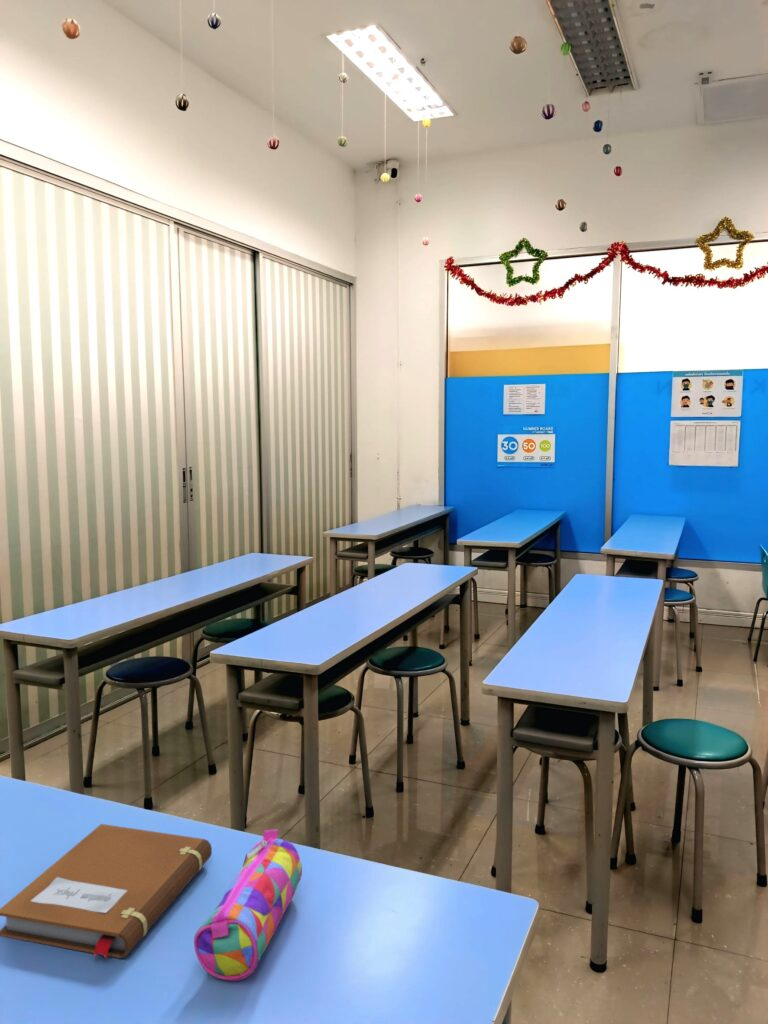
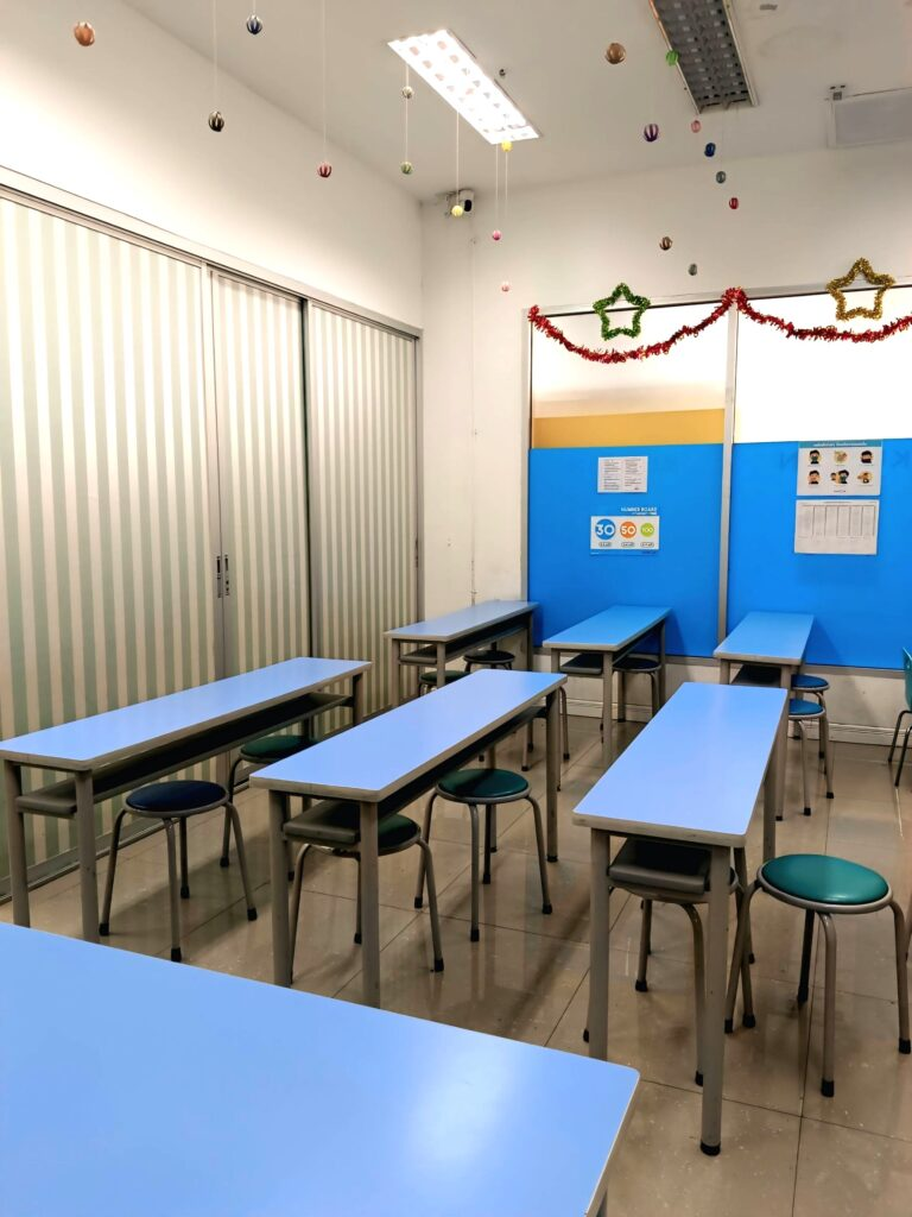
- pencil case (252, 900)
- notebook (110, 886)
